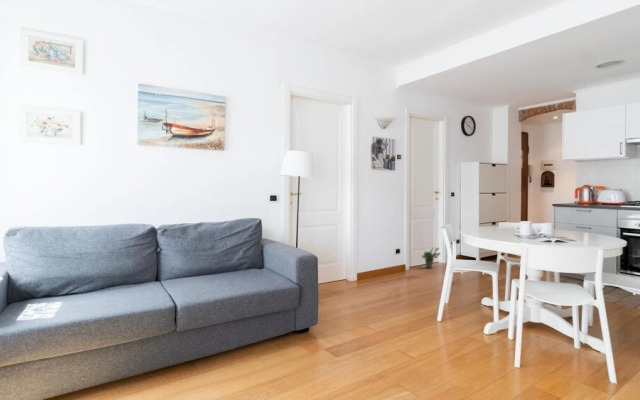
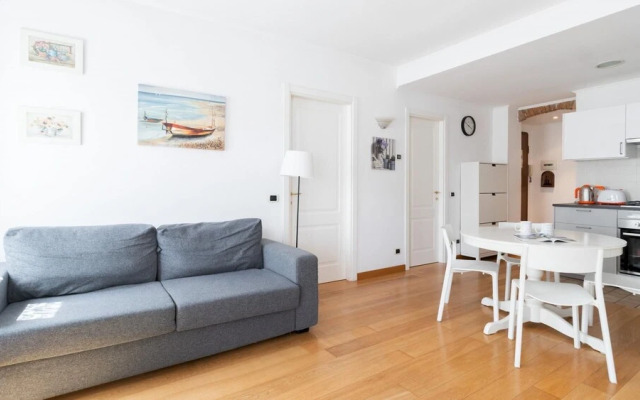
- potted plant (432, 257)
